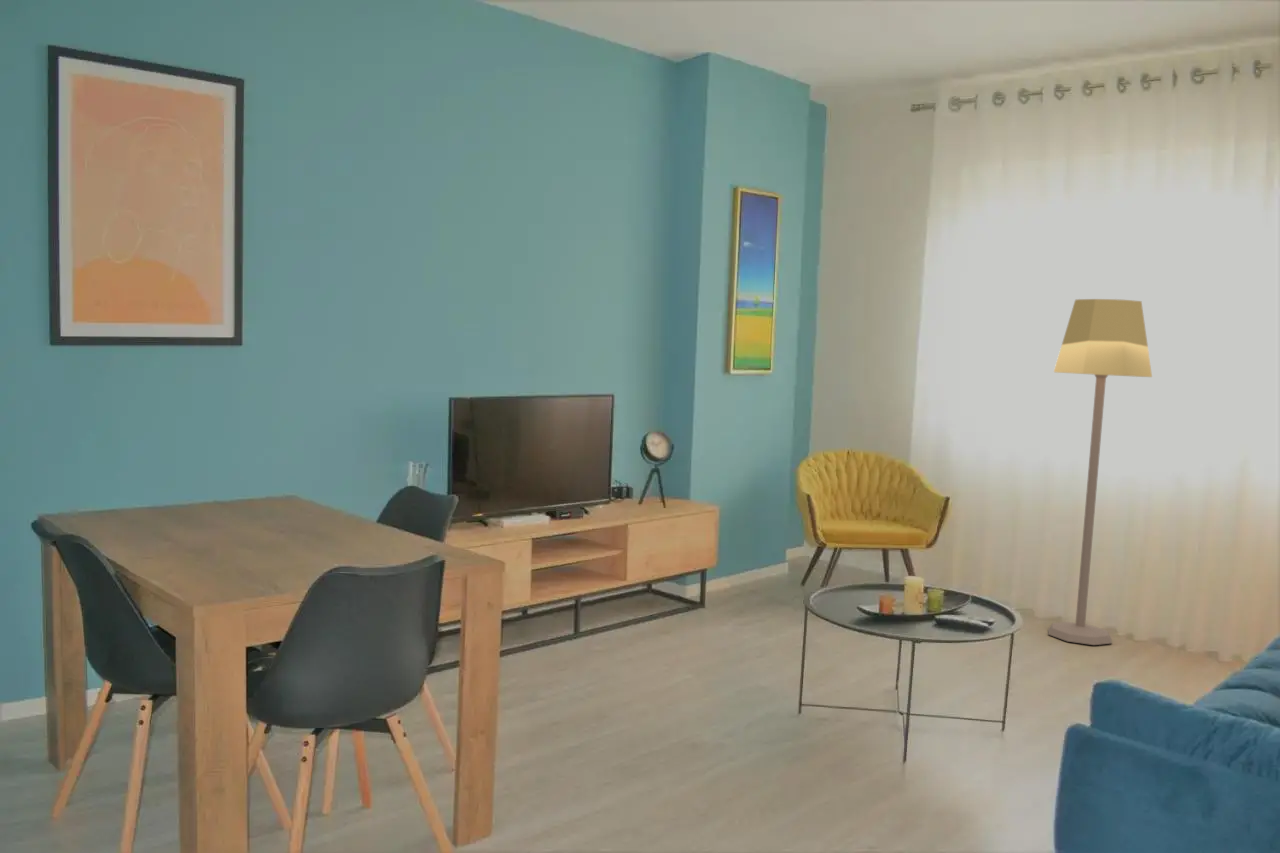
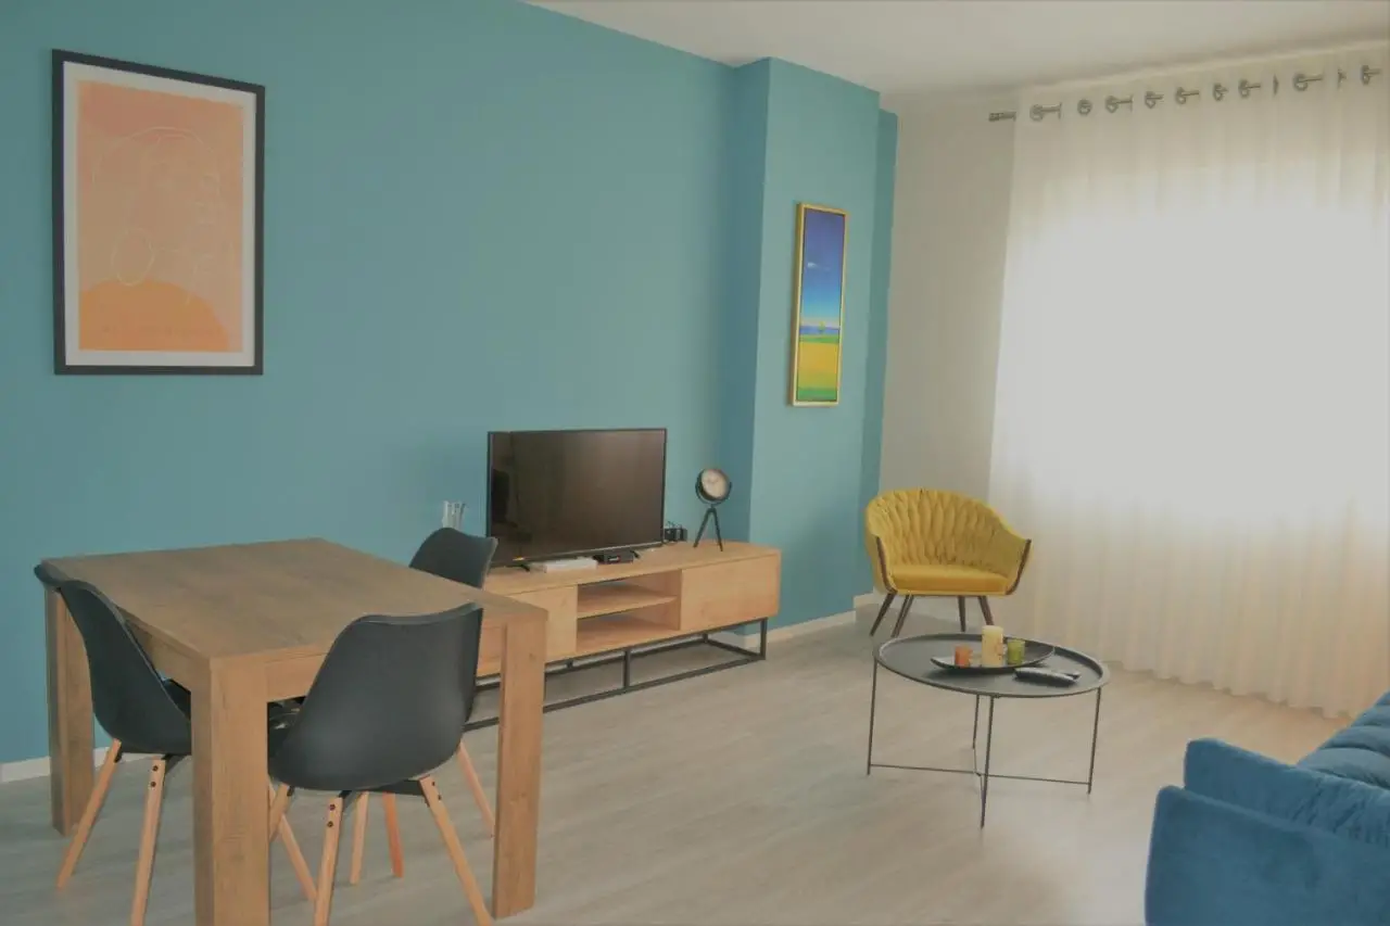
- lamp (1093, 471)
